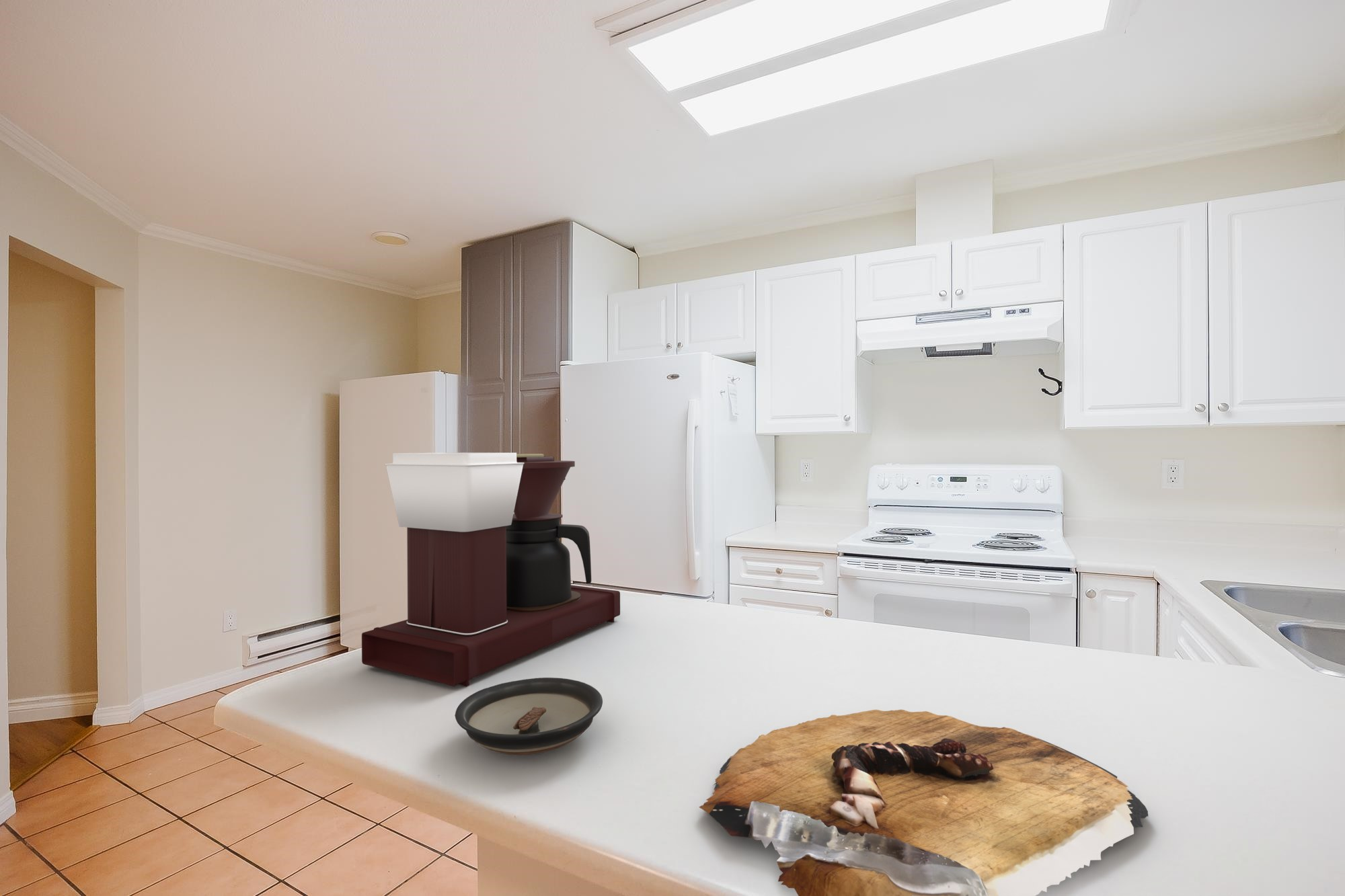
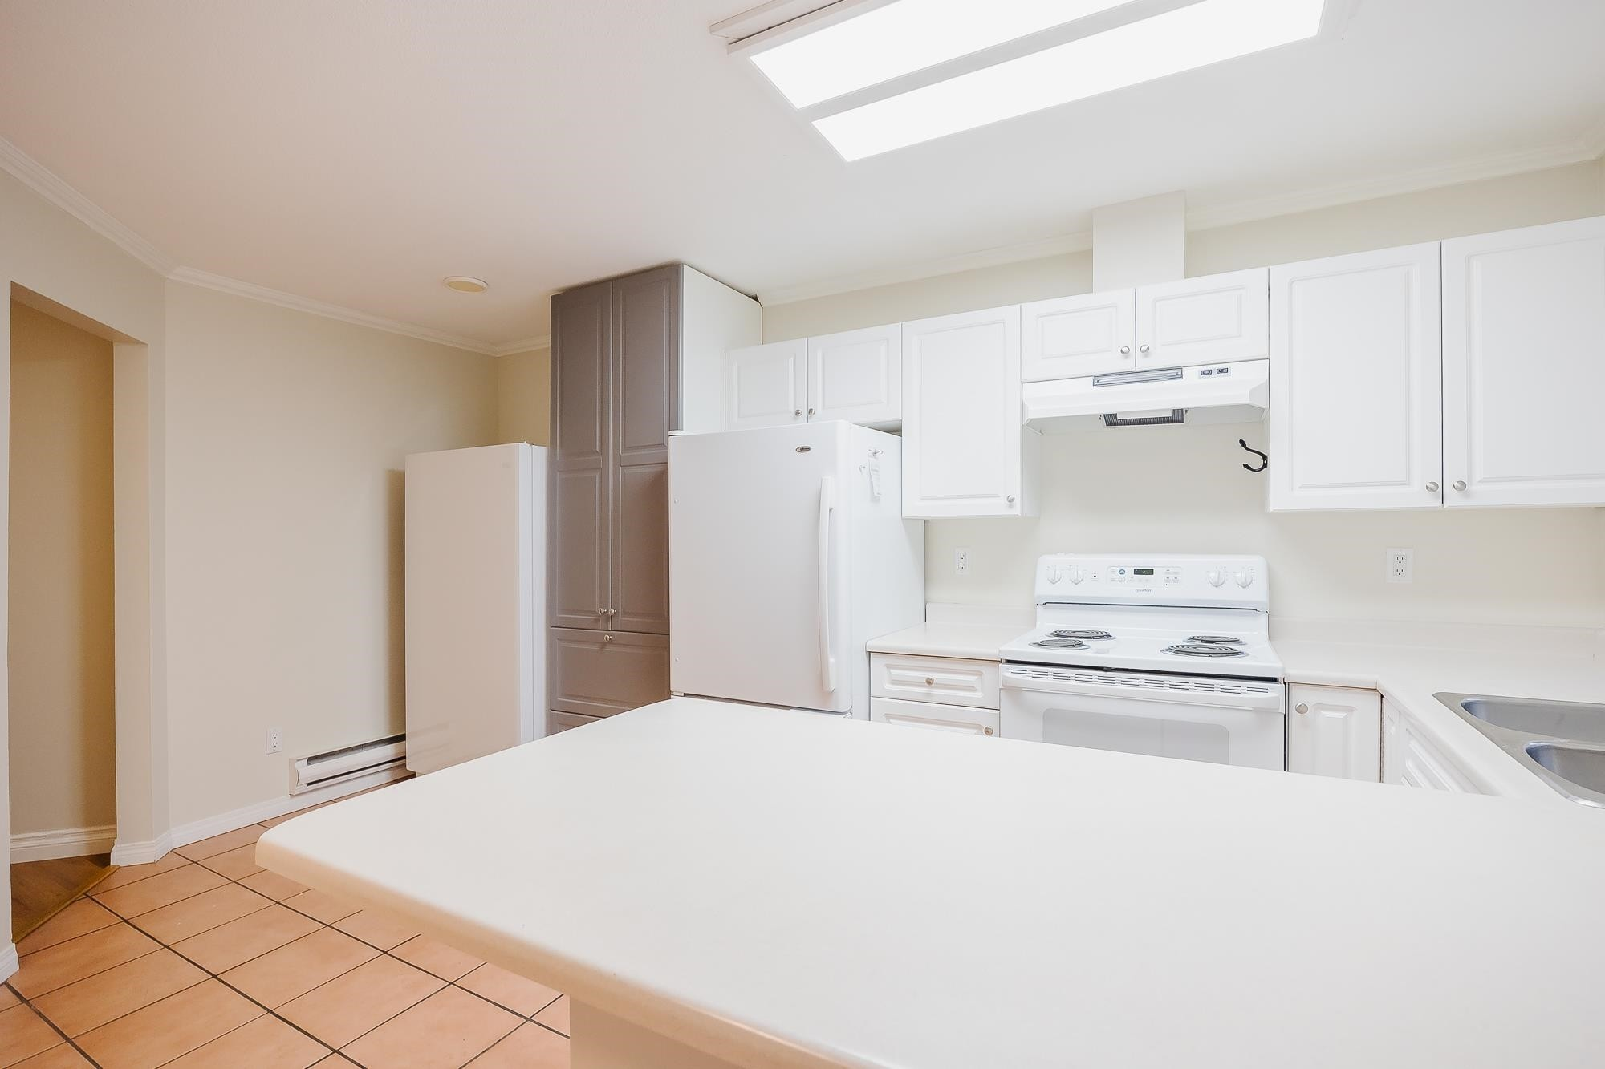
- saucer (531, 721)
- coffee maker (506, 546)
- cutting board (911, 766)
